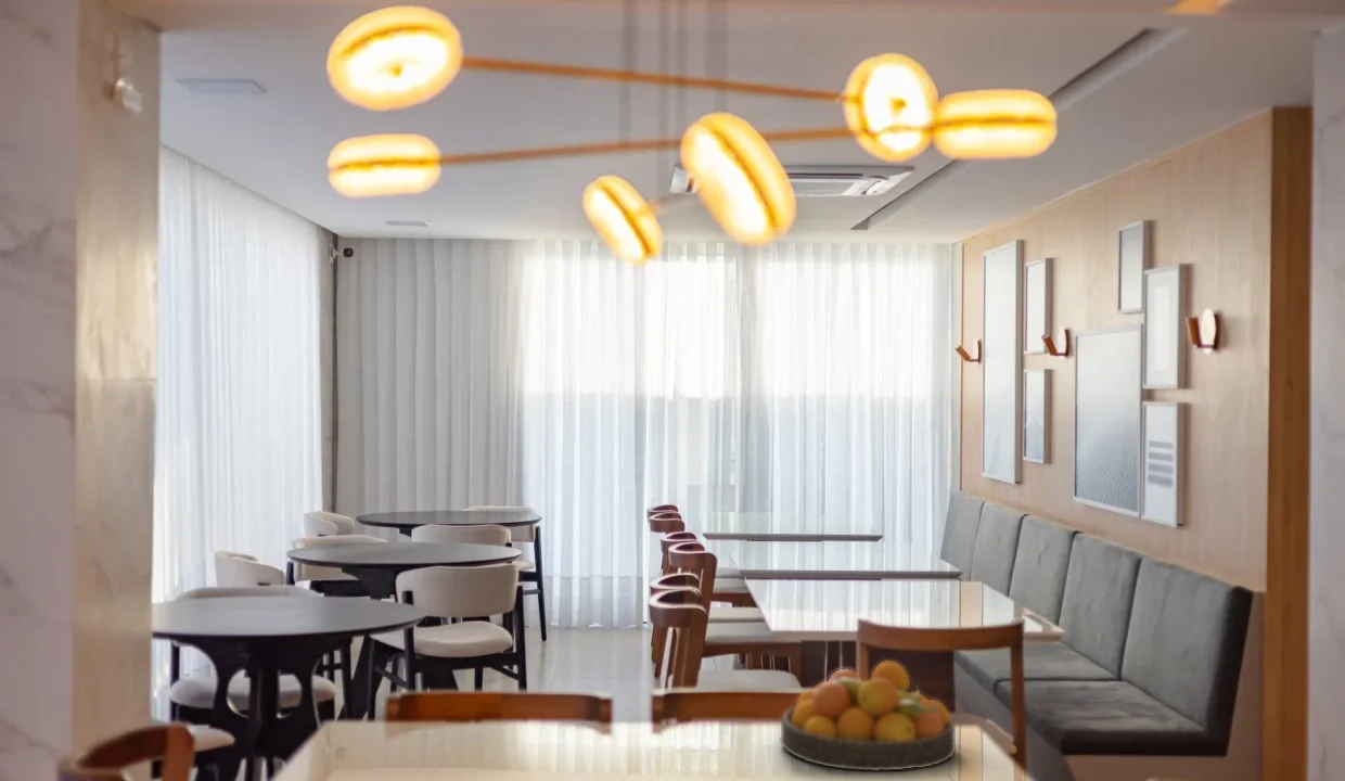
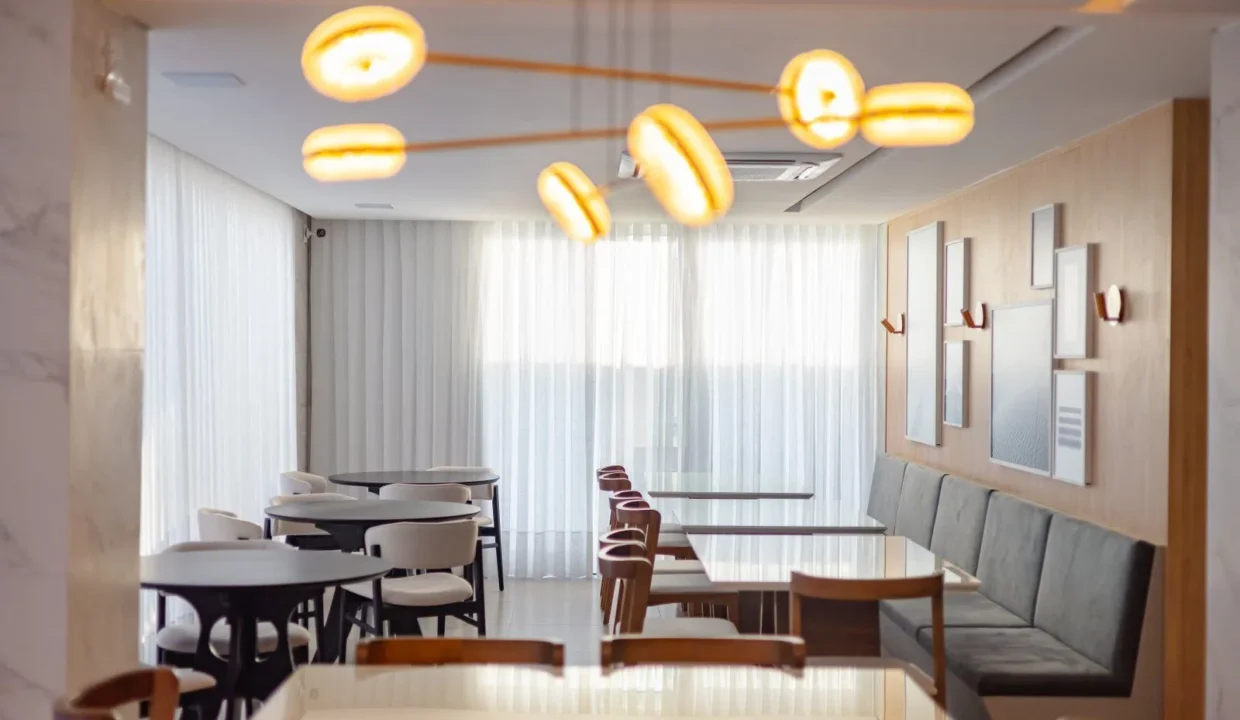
- fruit bowl (867, 707)
